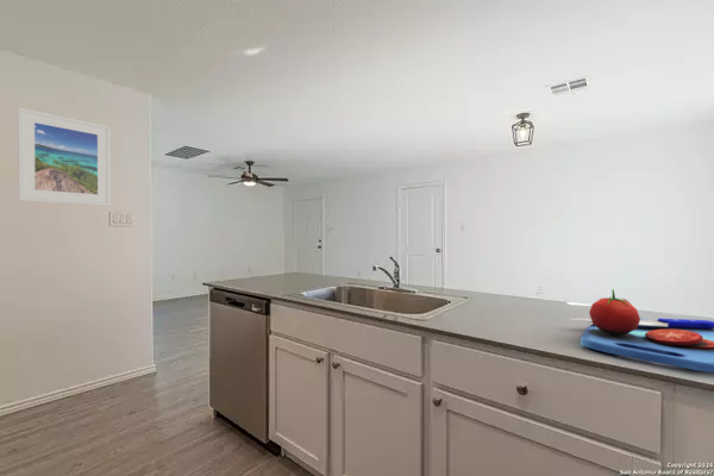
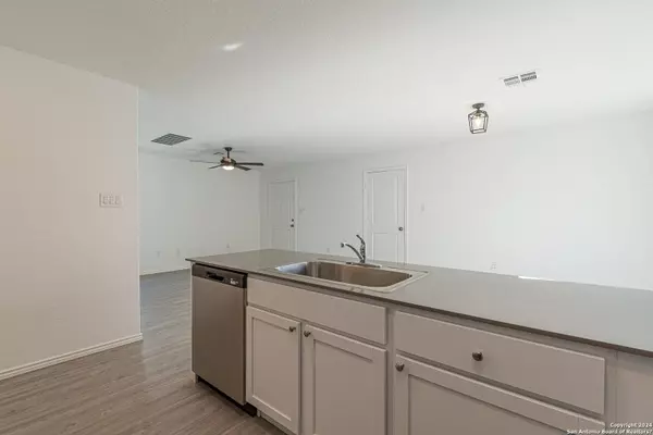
- chopping board (644, 319)
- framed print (67, 161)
